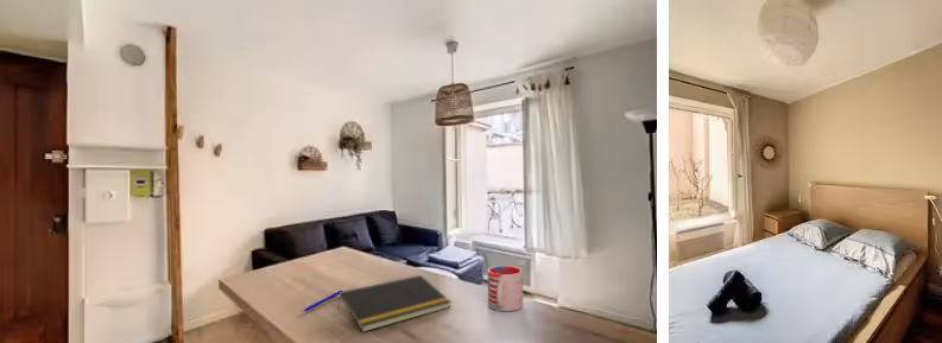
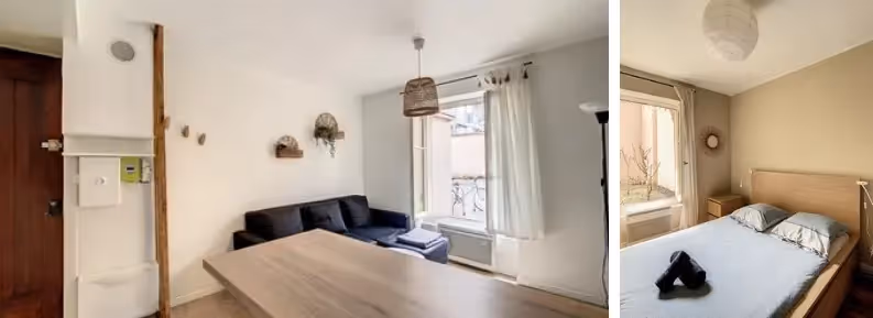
- pen (323, 300)
- mug (504, 288)
- notepad (396, 299)
